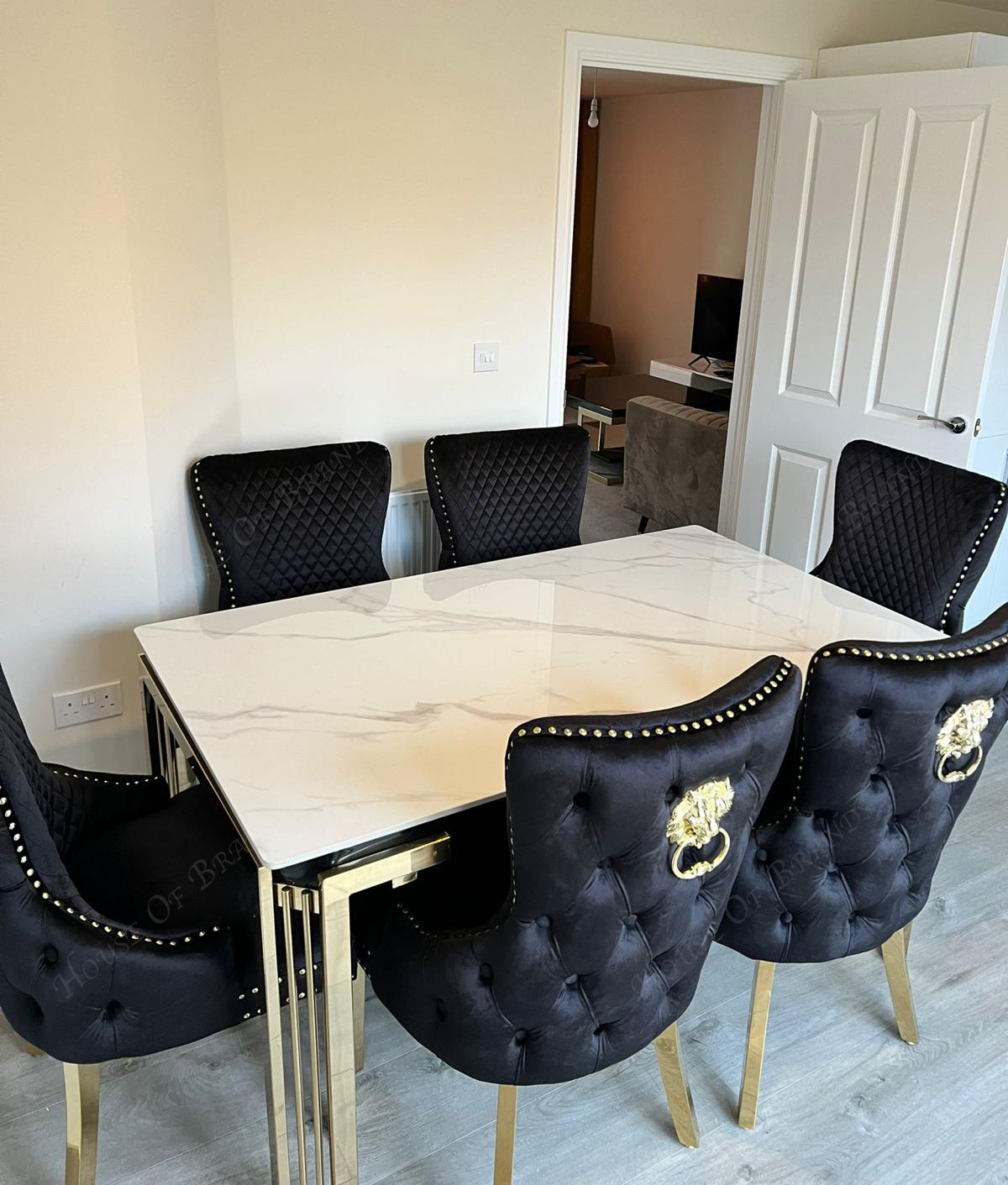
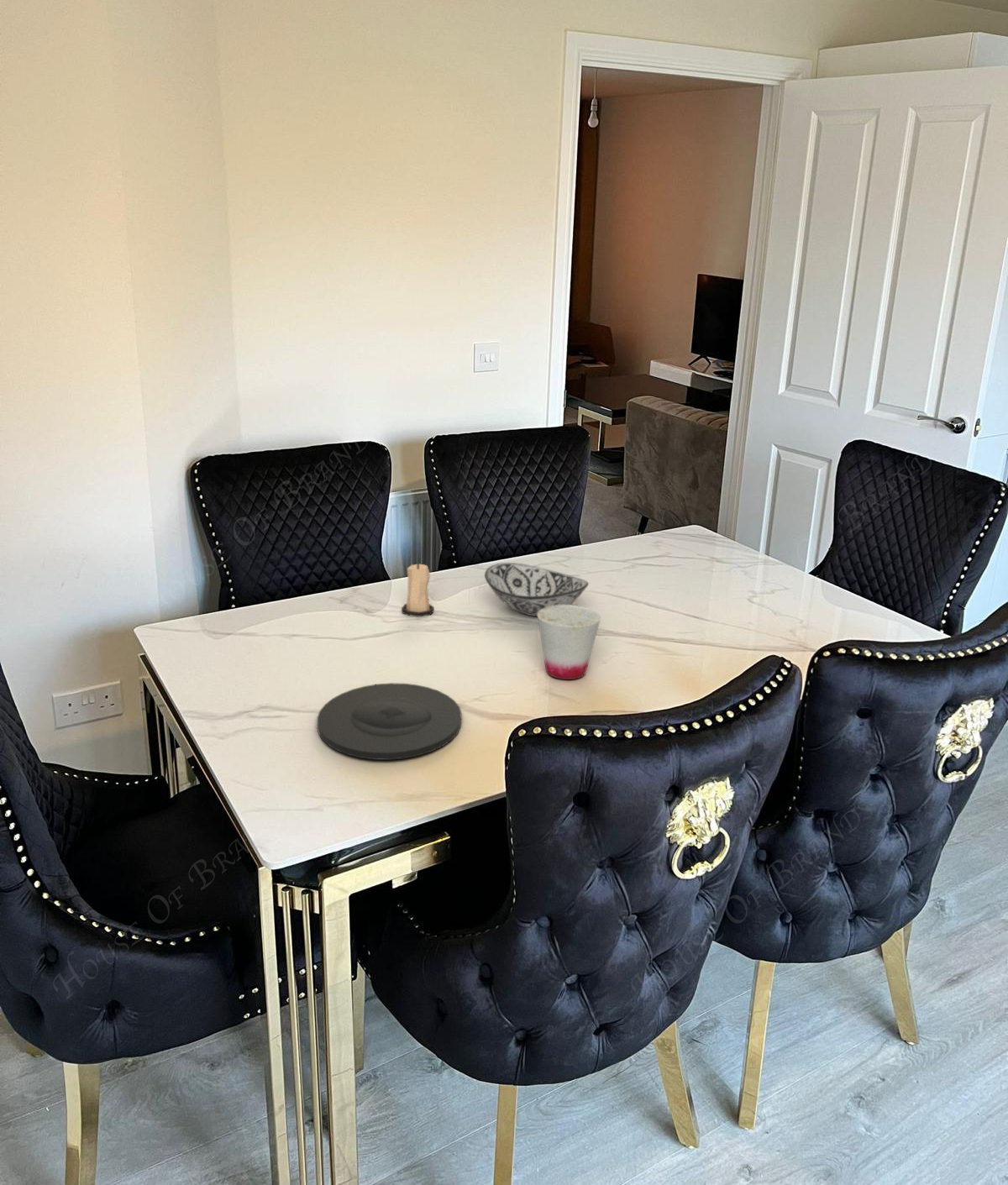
+ decorative bowl (535, 593)
+ candle (417, 586)
+ cup (567, 644)
+ plate (390, 714)
